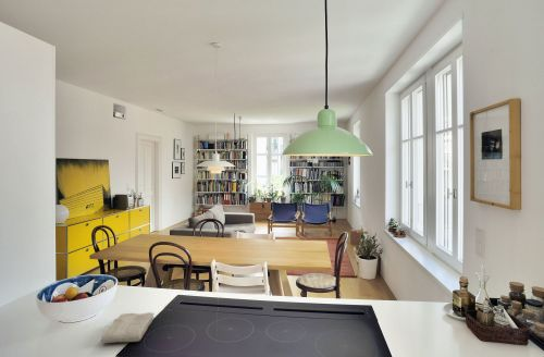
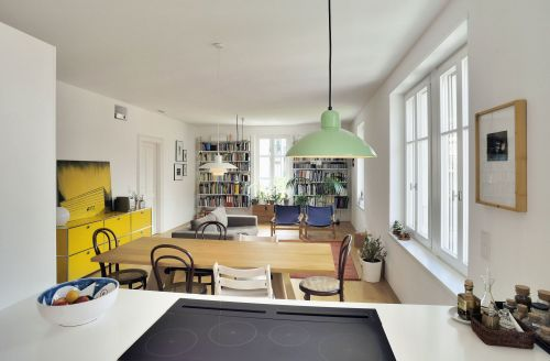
- washcloth (129, 325)
